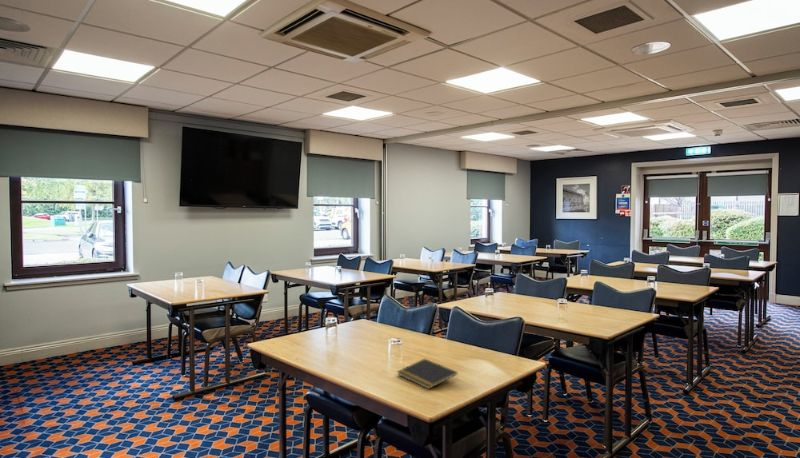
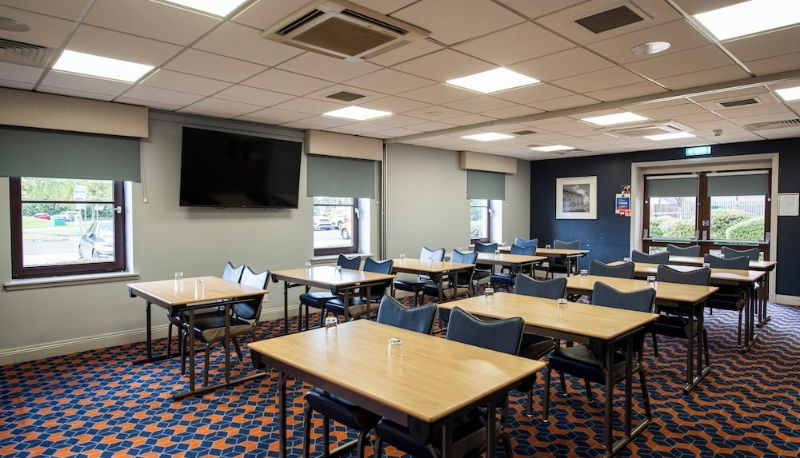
- notepad (426, 372)
